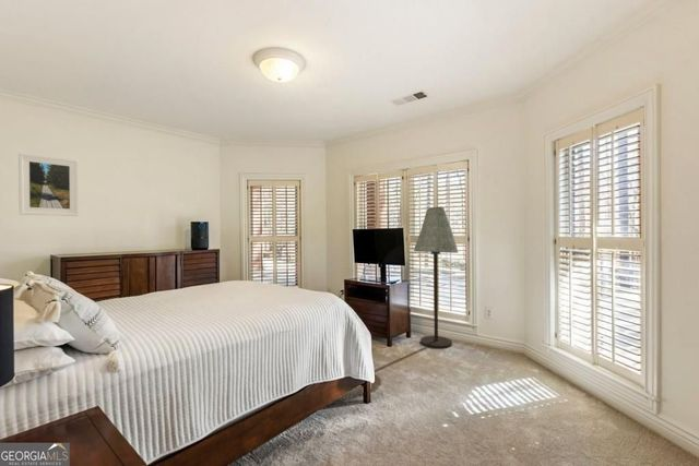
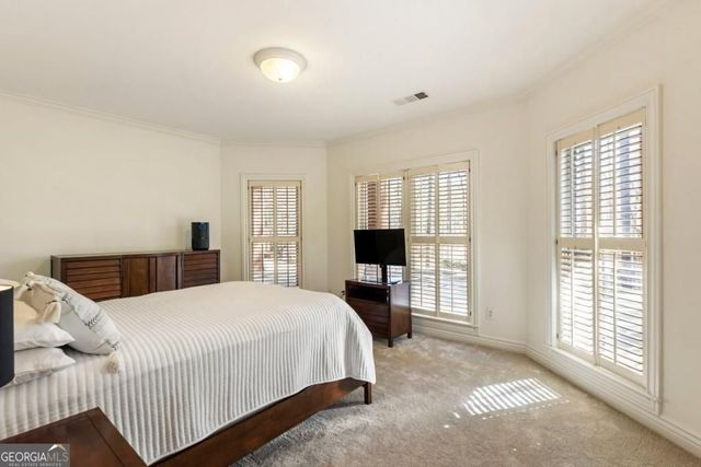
- floor lamp (435, 274)
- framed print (49, 186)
